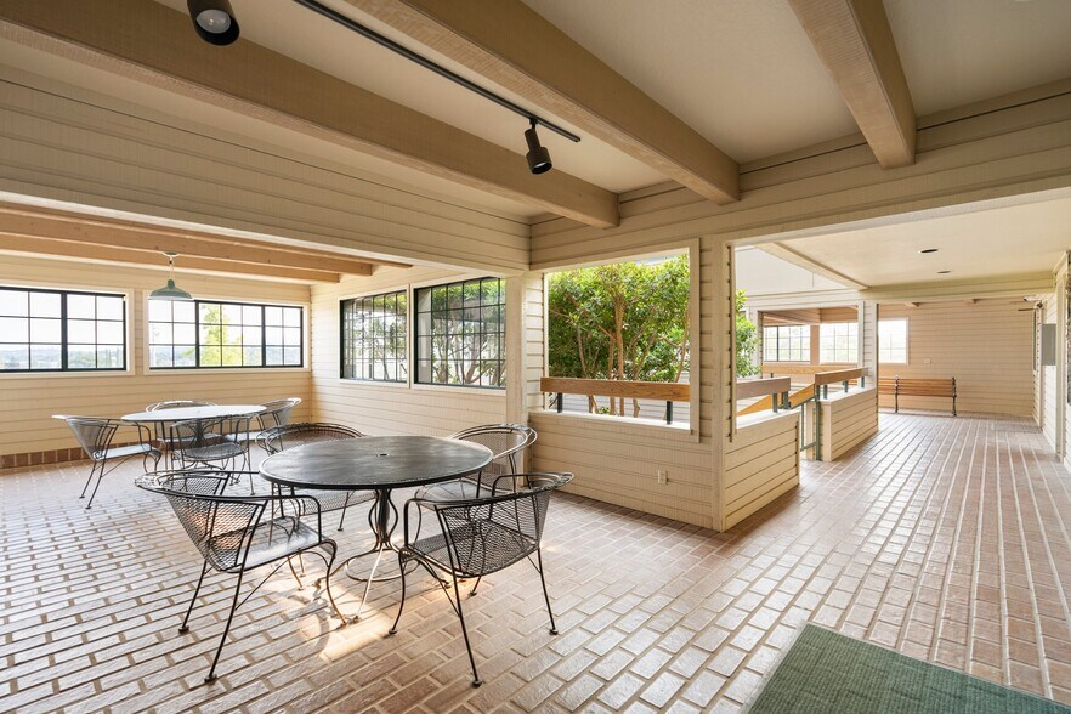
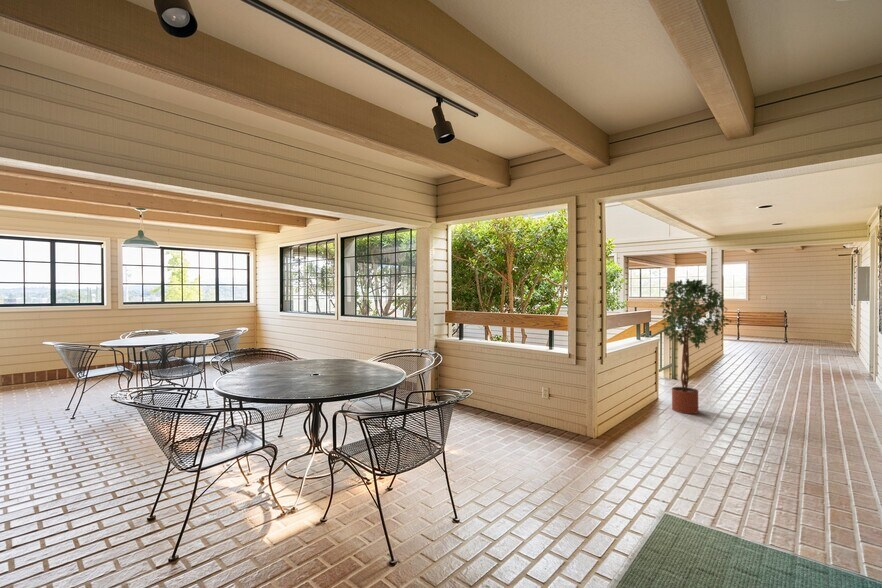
+ potted tree (692, 342)
